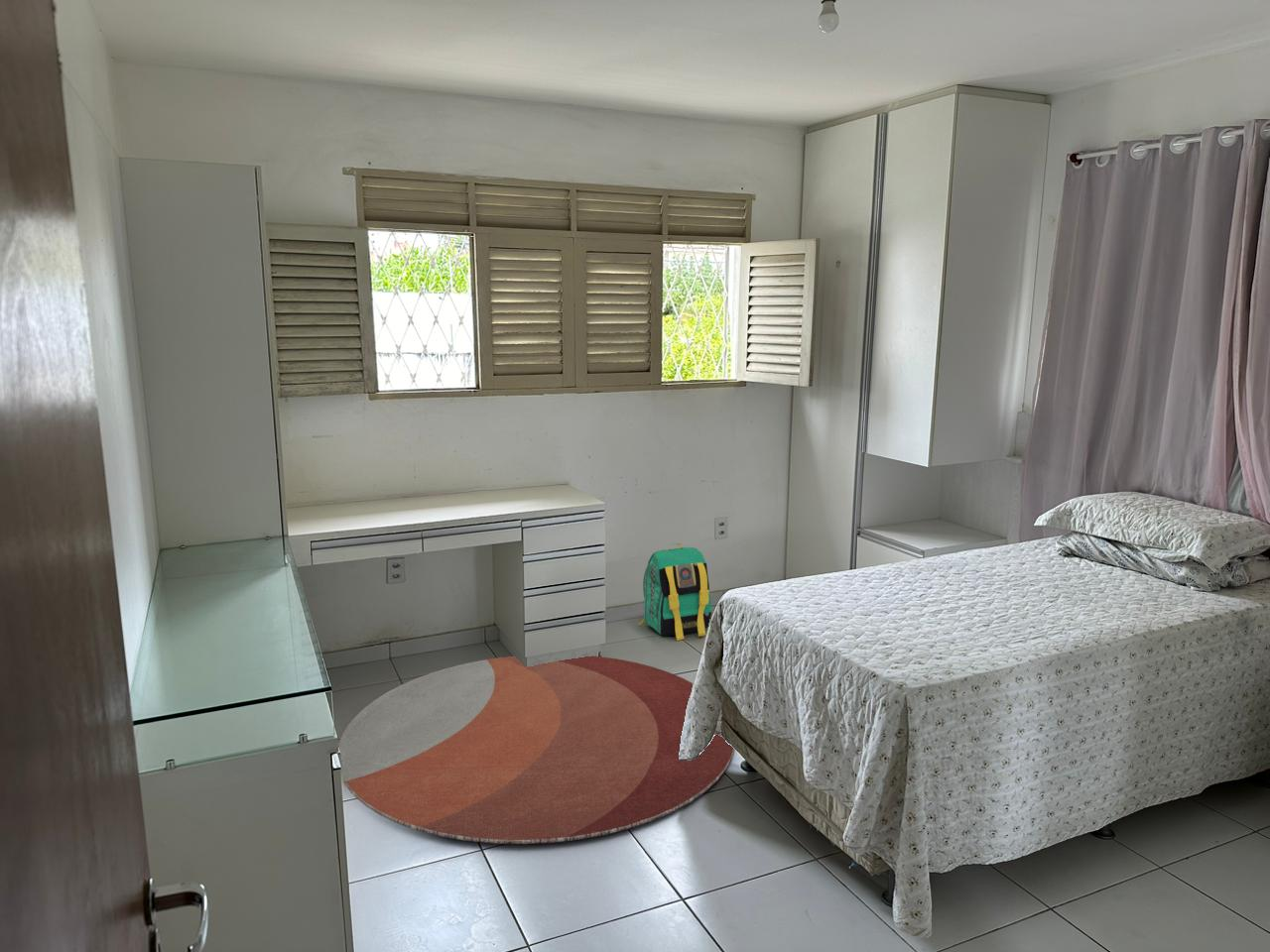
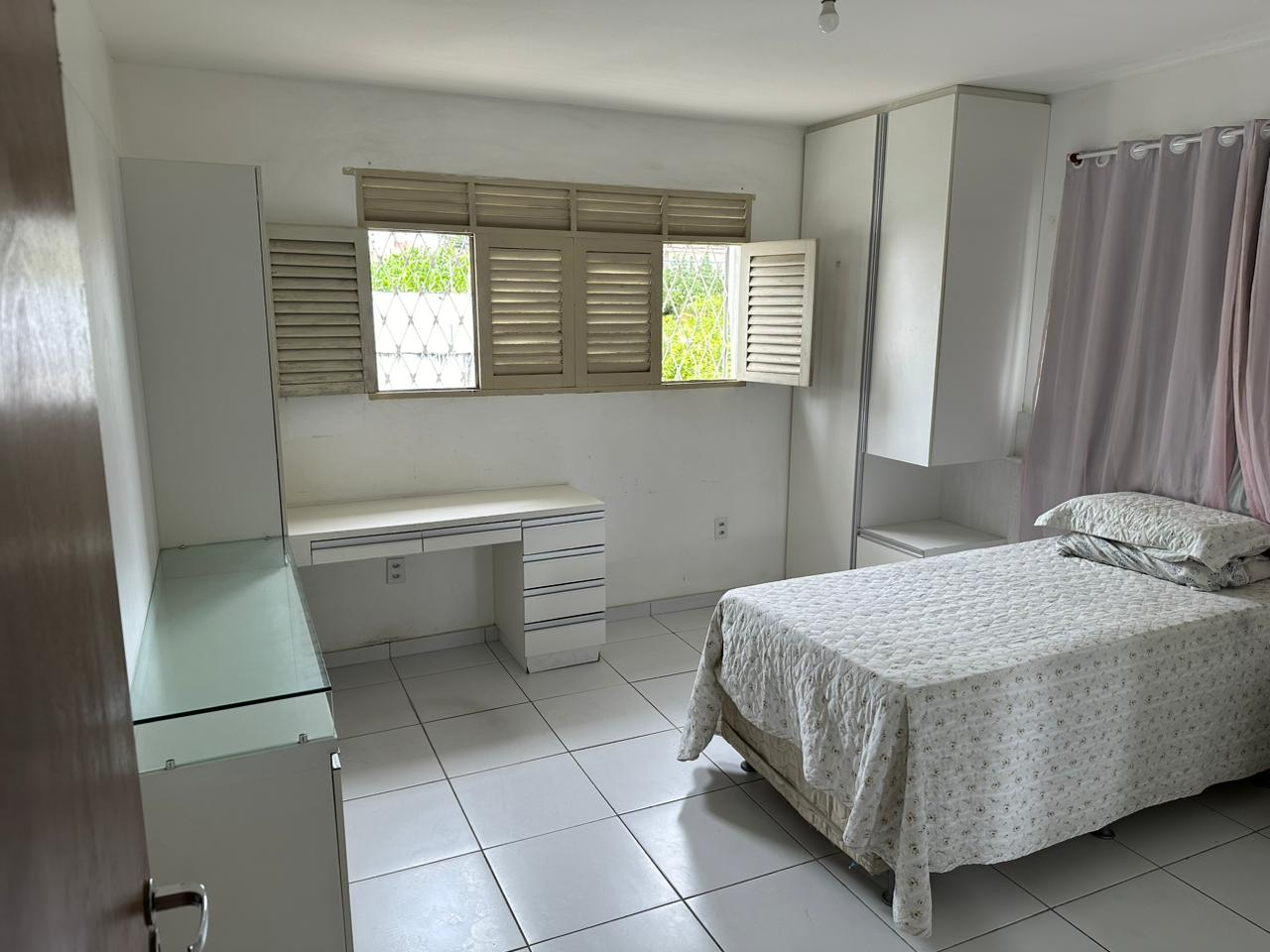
- backpack (676, 586)
- rug (541, 728)
